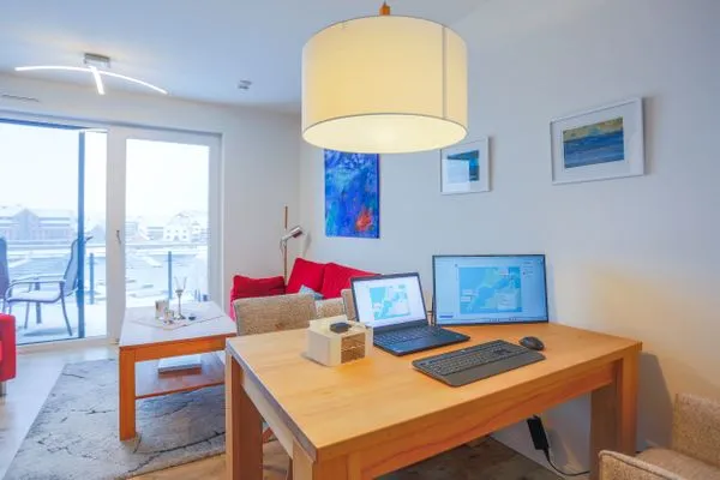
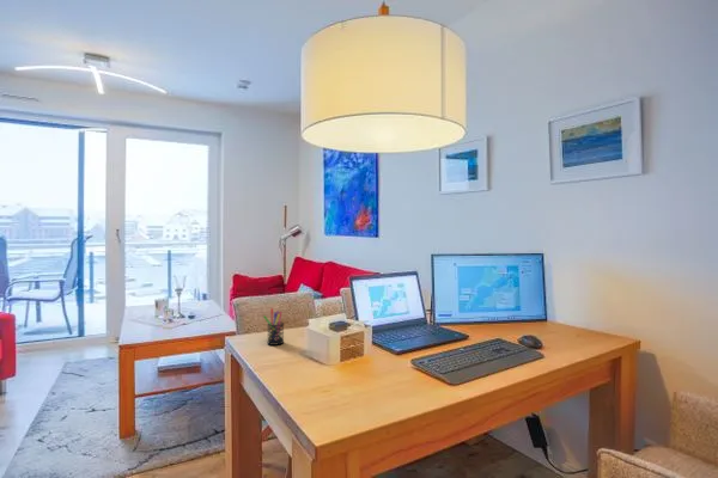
+ pen holder (273, 325)
